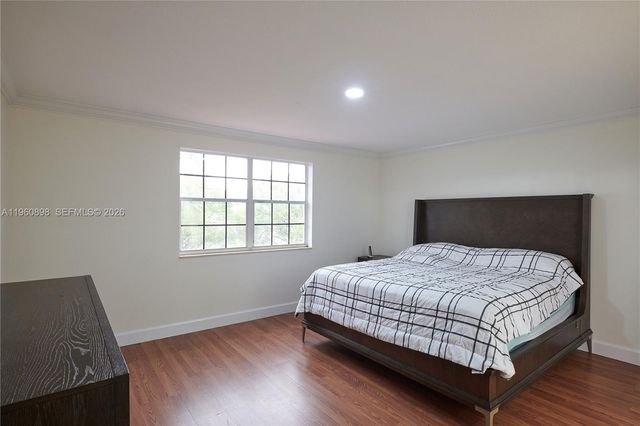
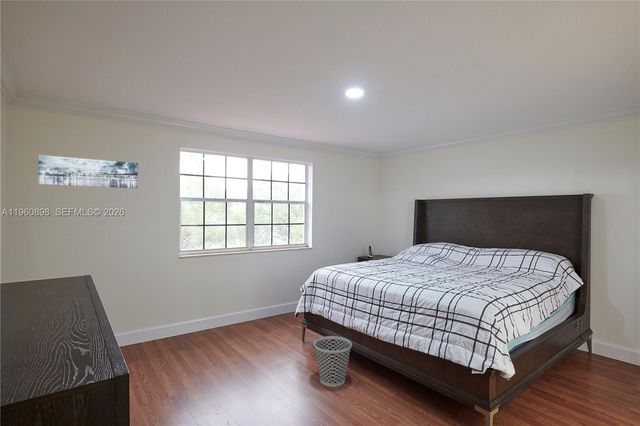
+ wastebasket (332, 361)
+ wall art (91, 172)
